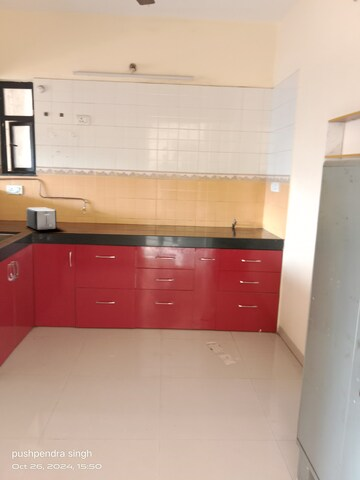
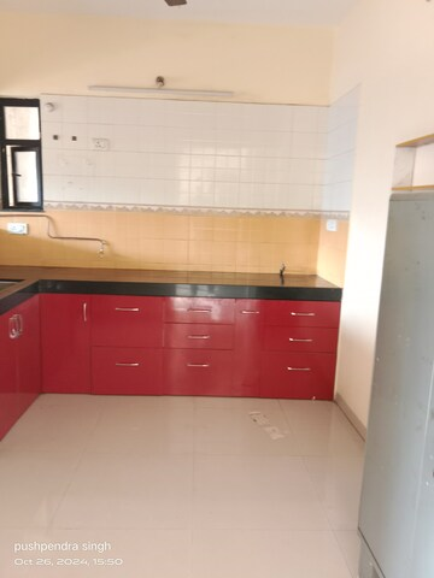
- toaster (41, 218)
